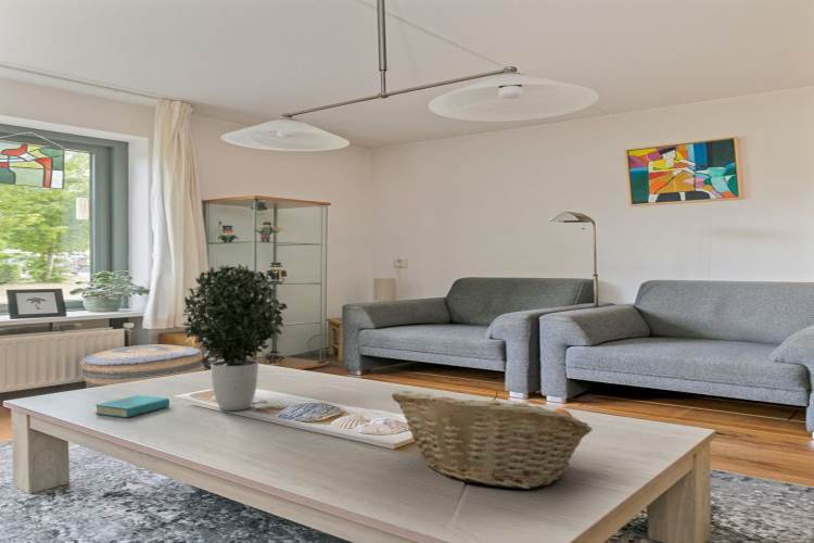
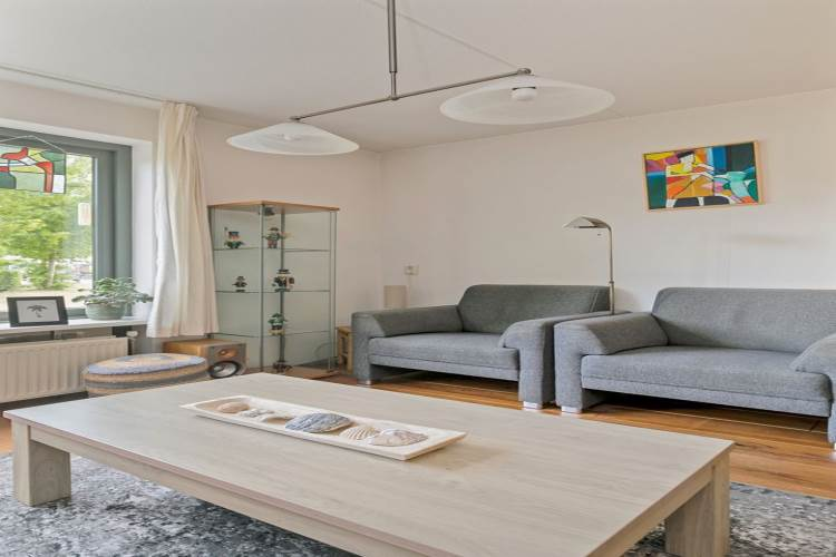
- fruit basket (487, 427)
- book (132, 405)
- potted plant (233, 336)
